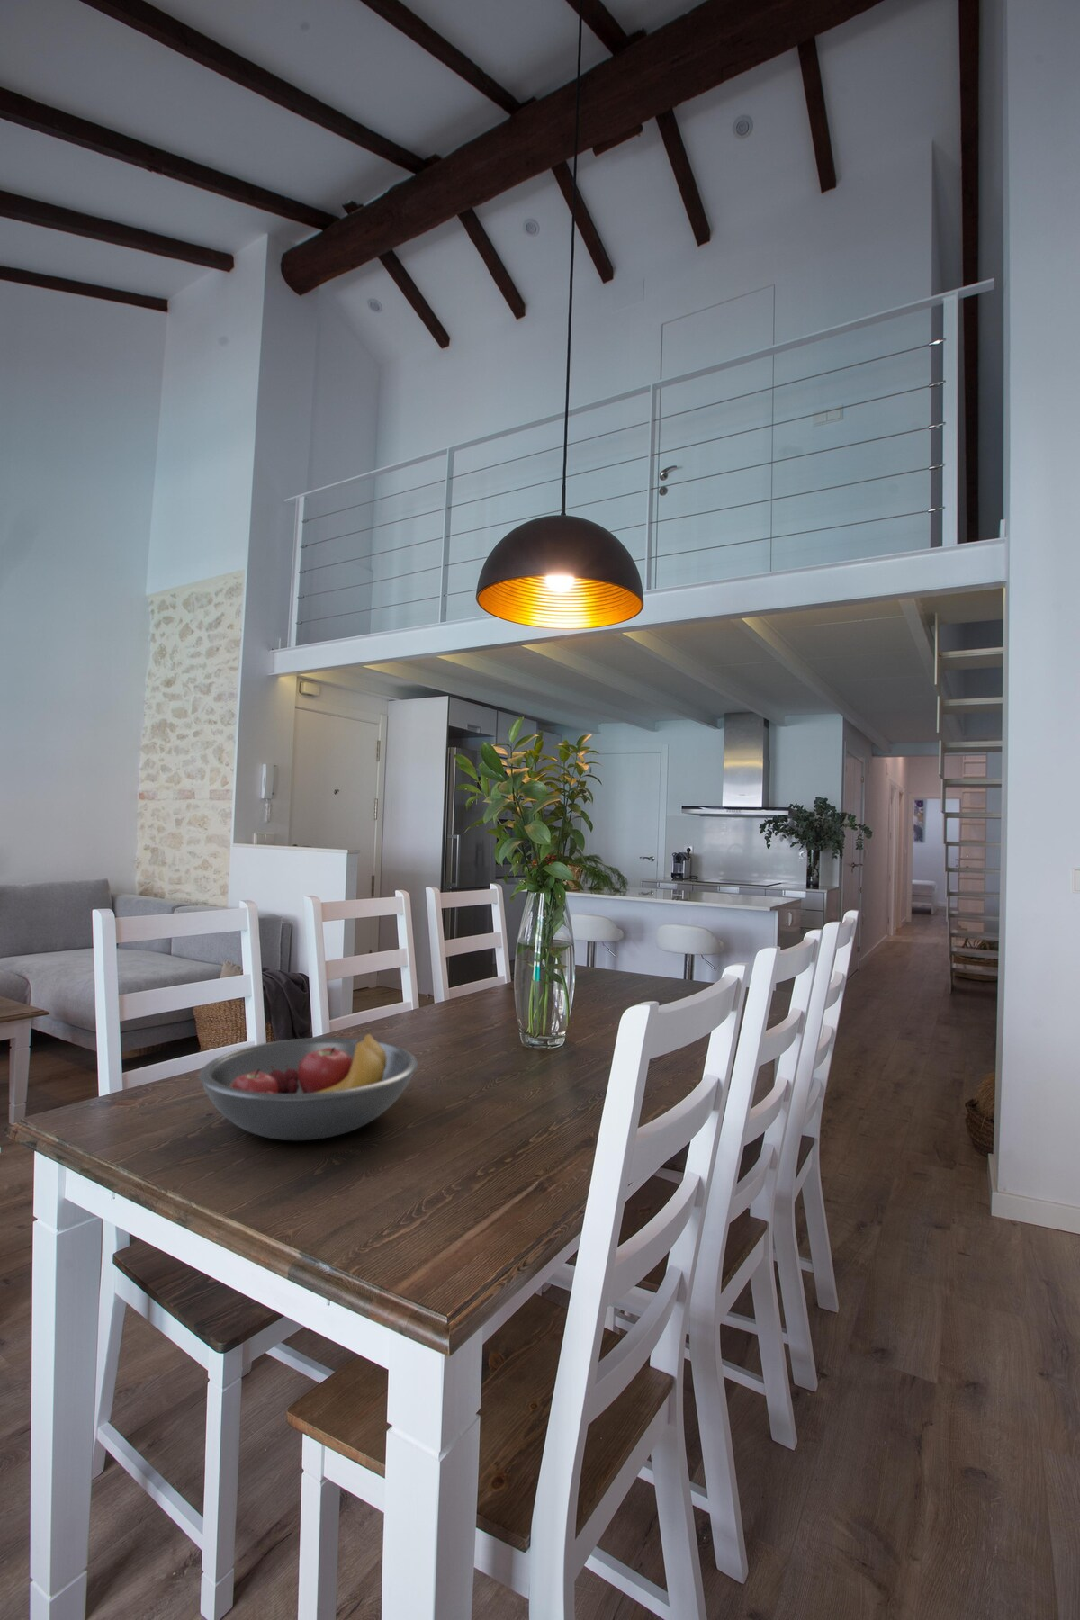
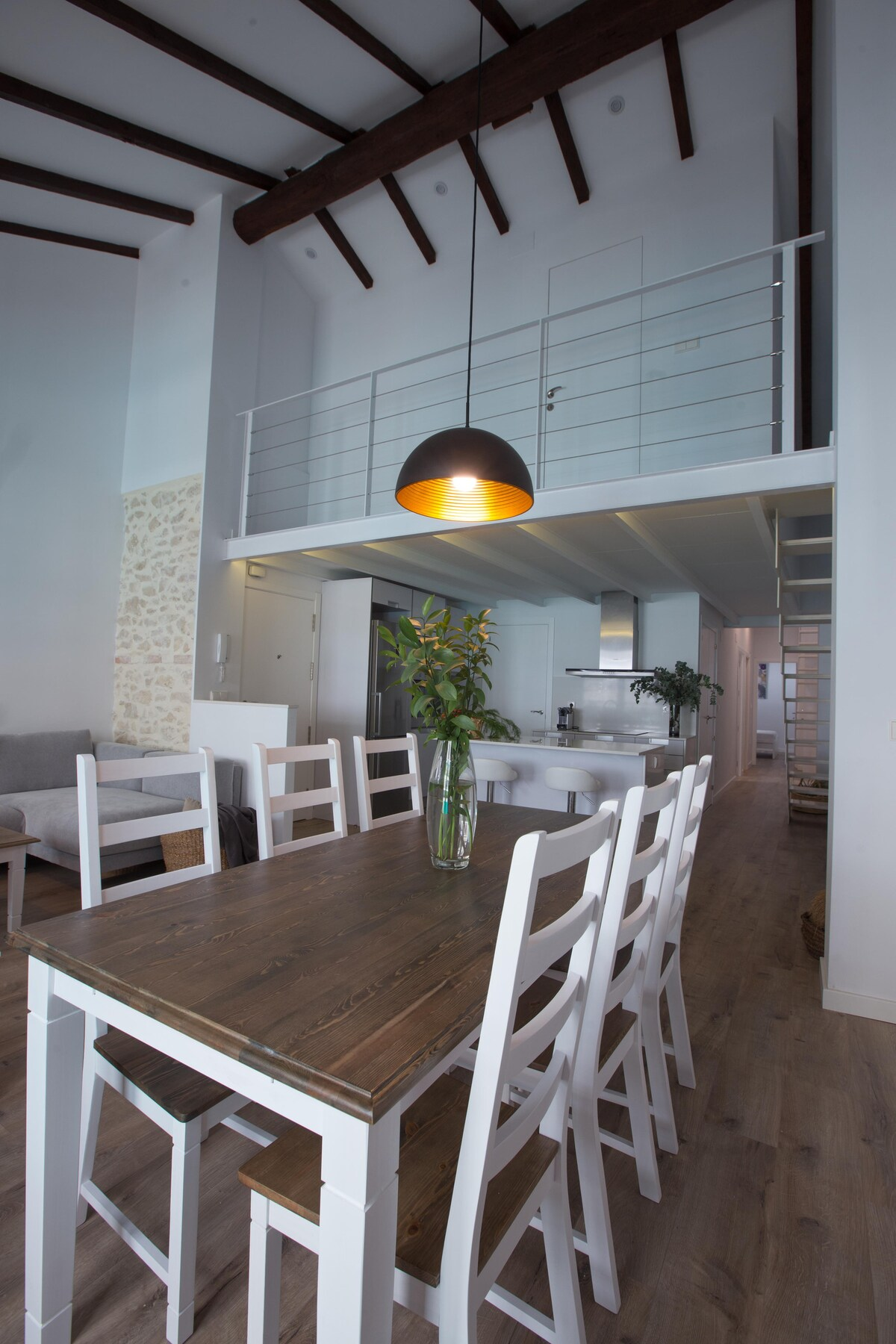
- fruit bowl (311, 1085)
